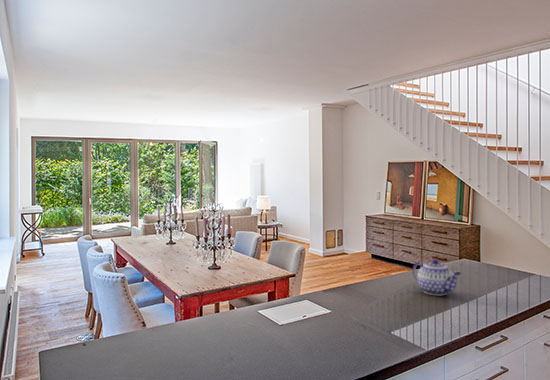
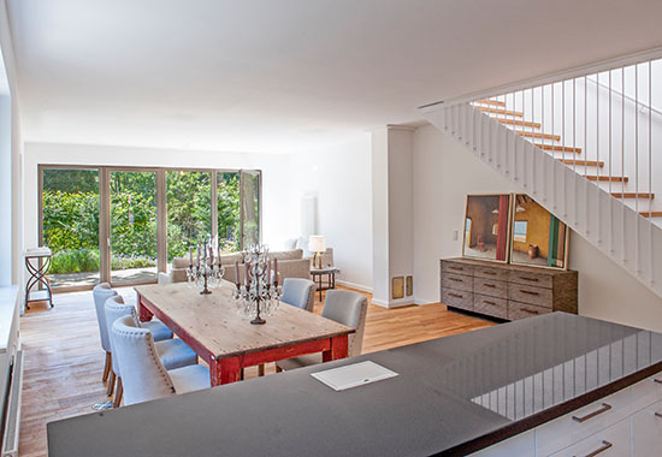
- teapot (435, 275)
